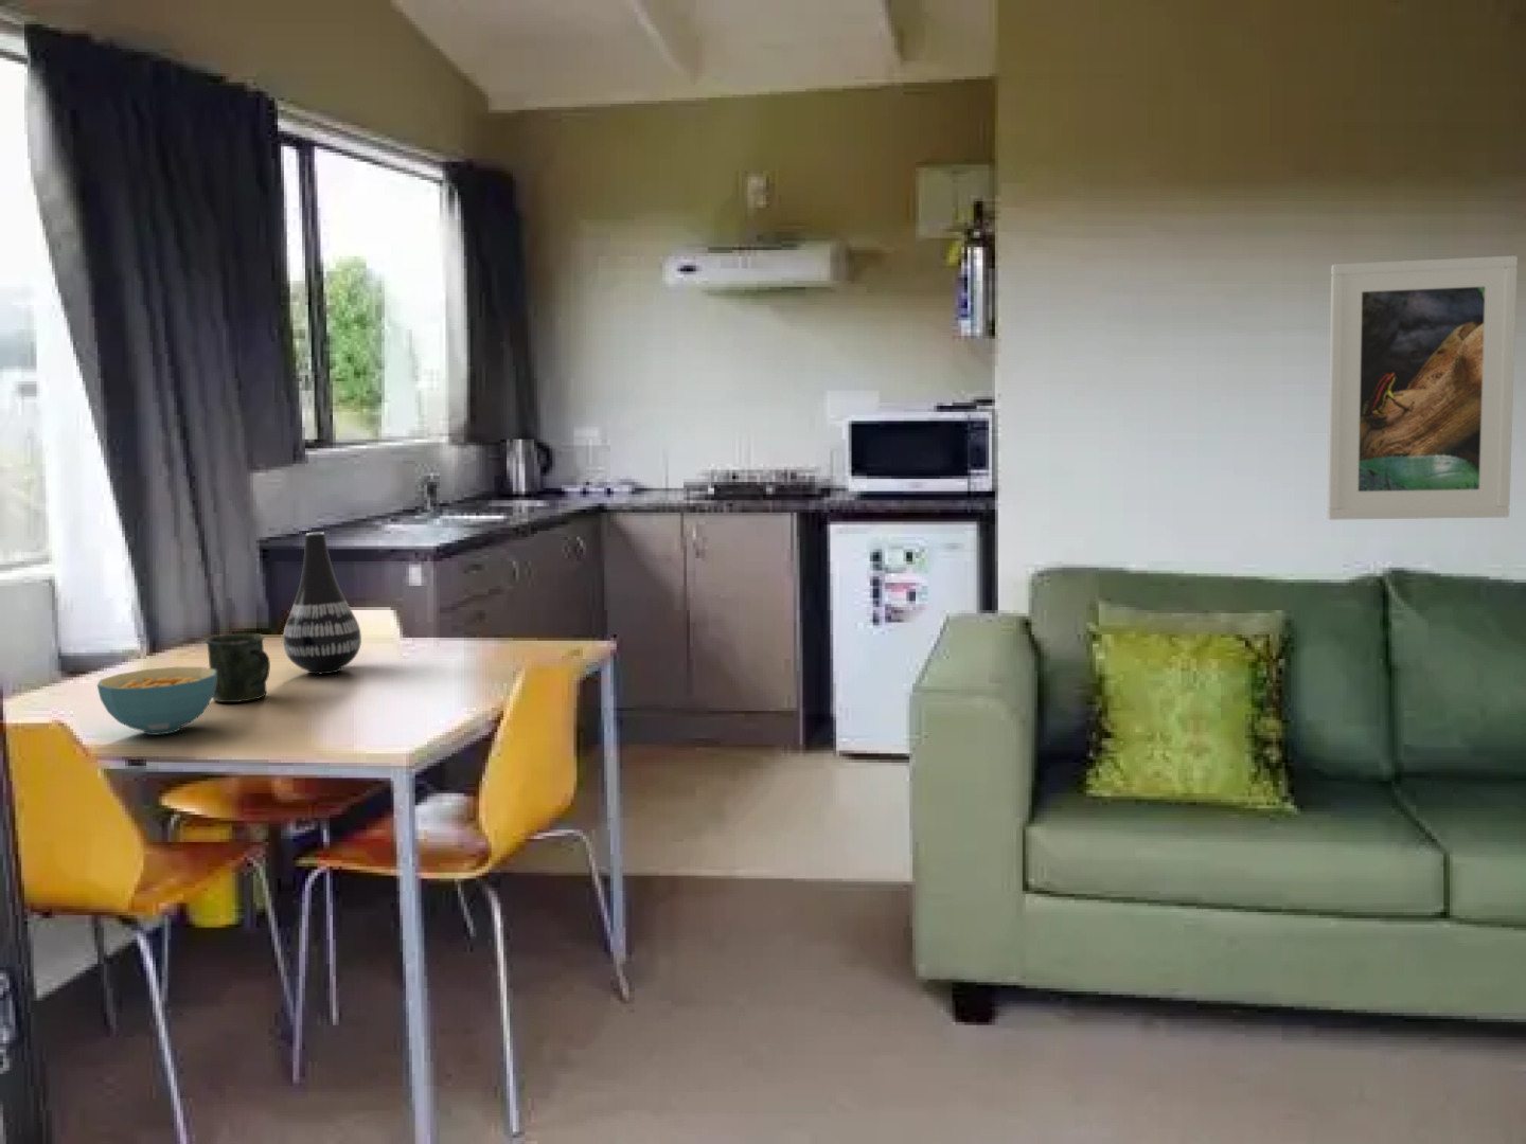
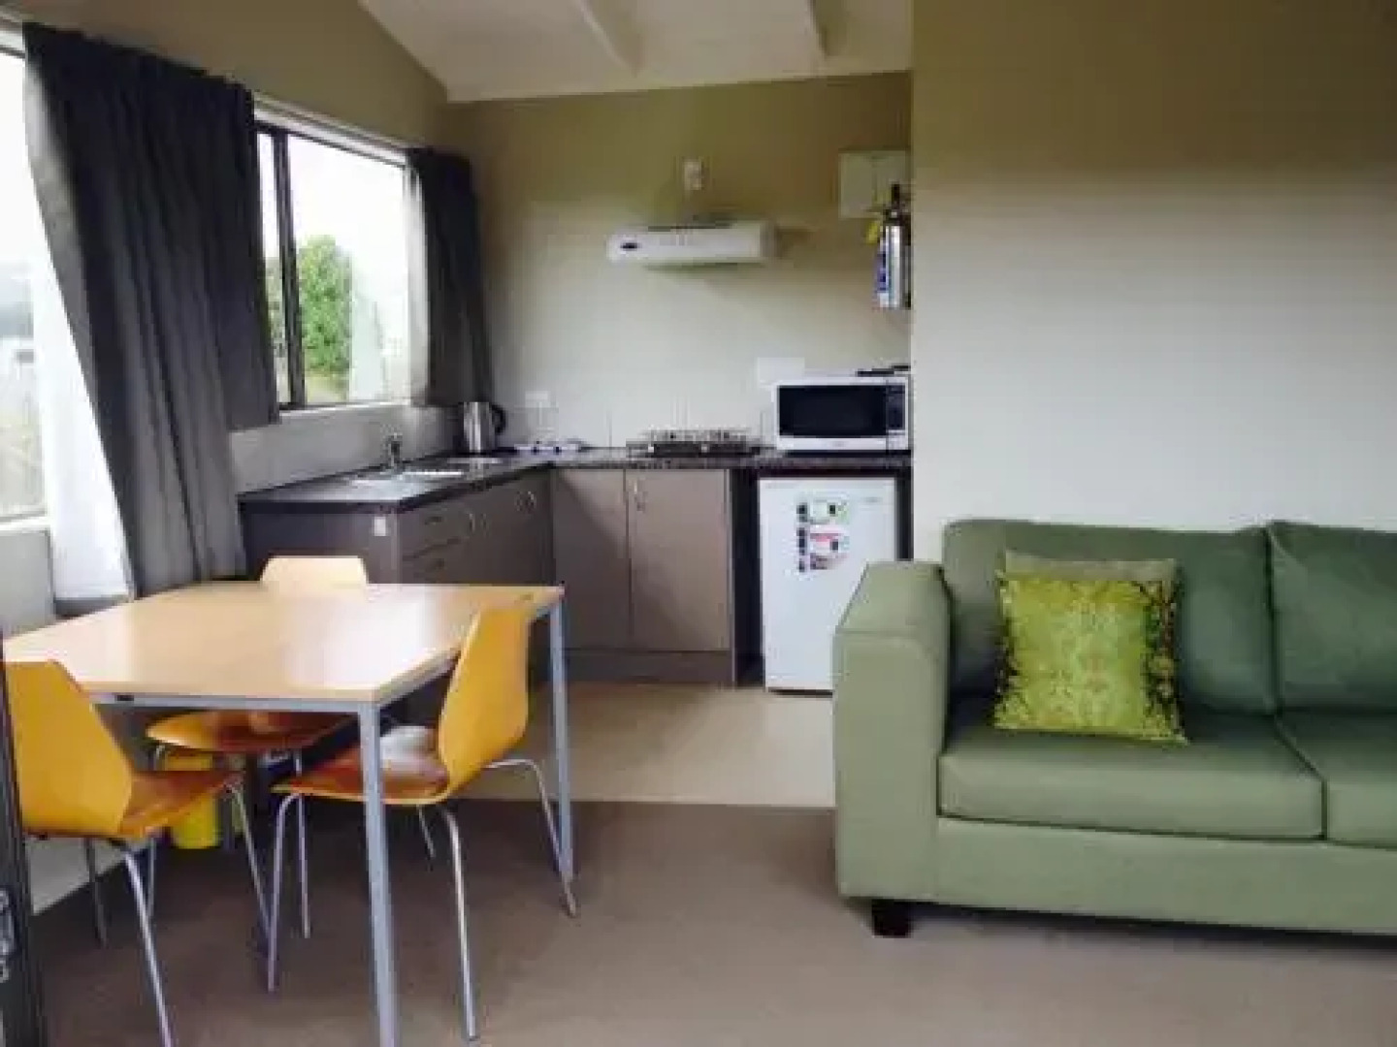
- mug (243, 668)
- cereal bowl (160, 703)
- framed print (1420, 389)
- vase (318, 602)
